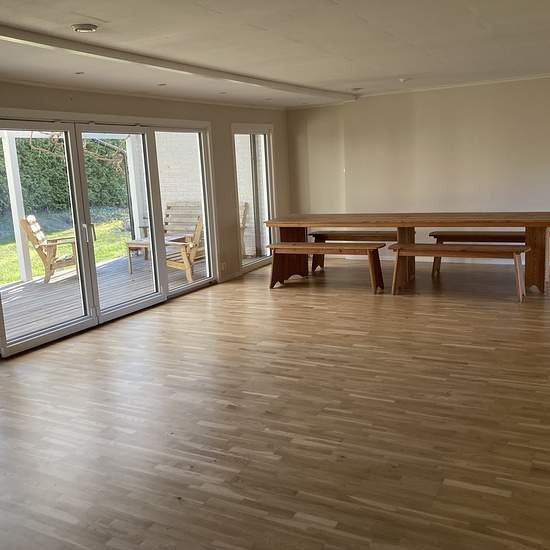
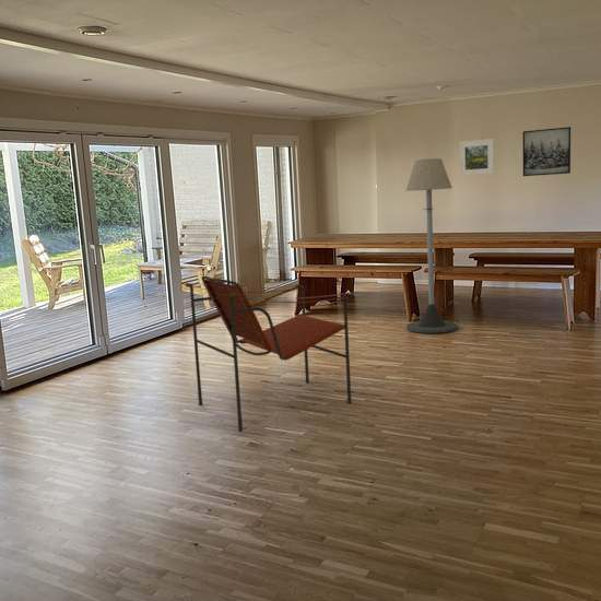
+ floor lamp (429, 245)
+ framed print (476, 157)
+ wall art (546, 152)
+ armchair (271, 339)
